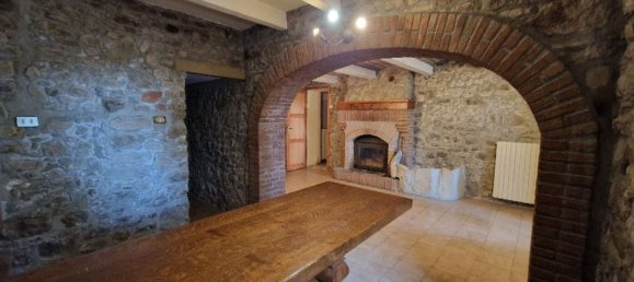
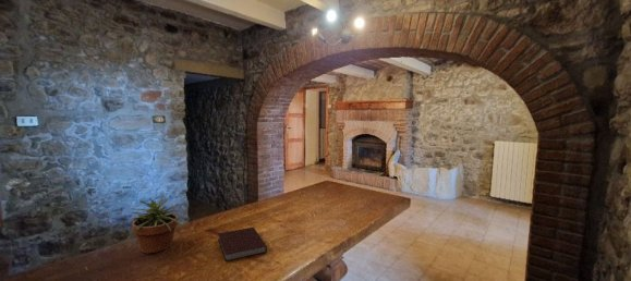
+ potted plant (157, 222)
+ notebook (241, 242)
